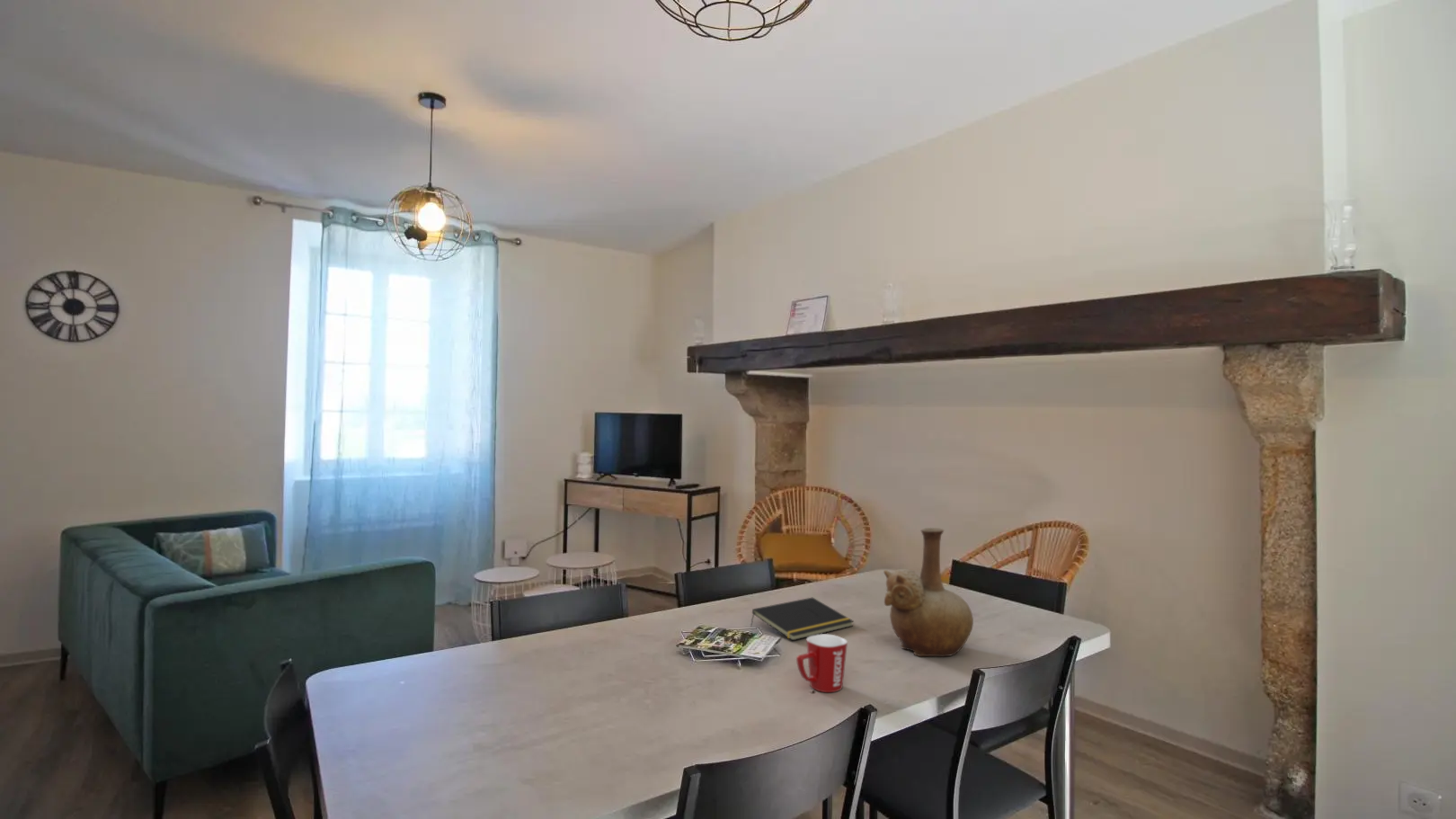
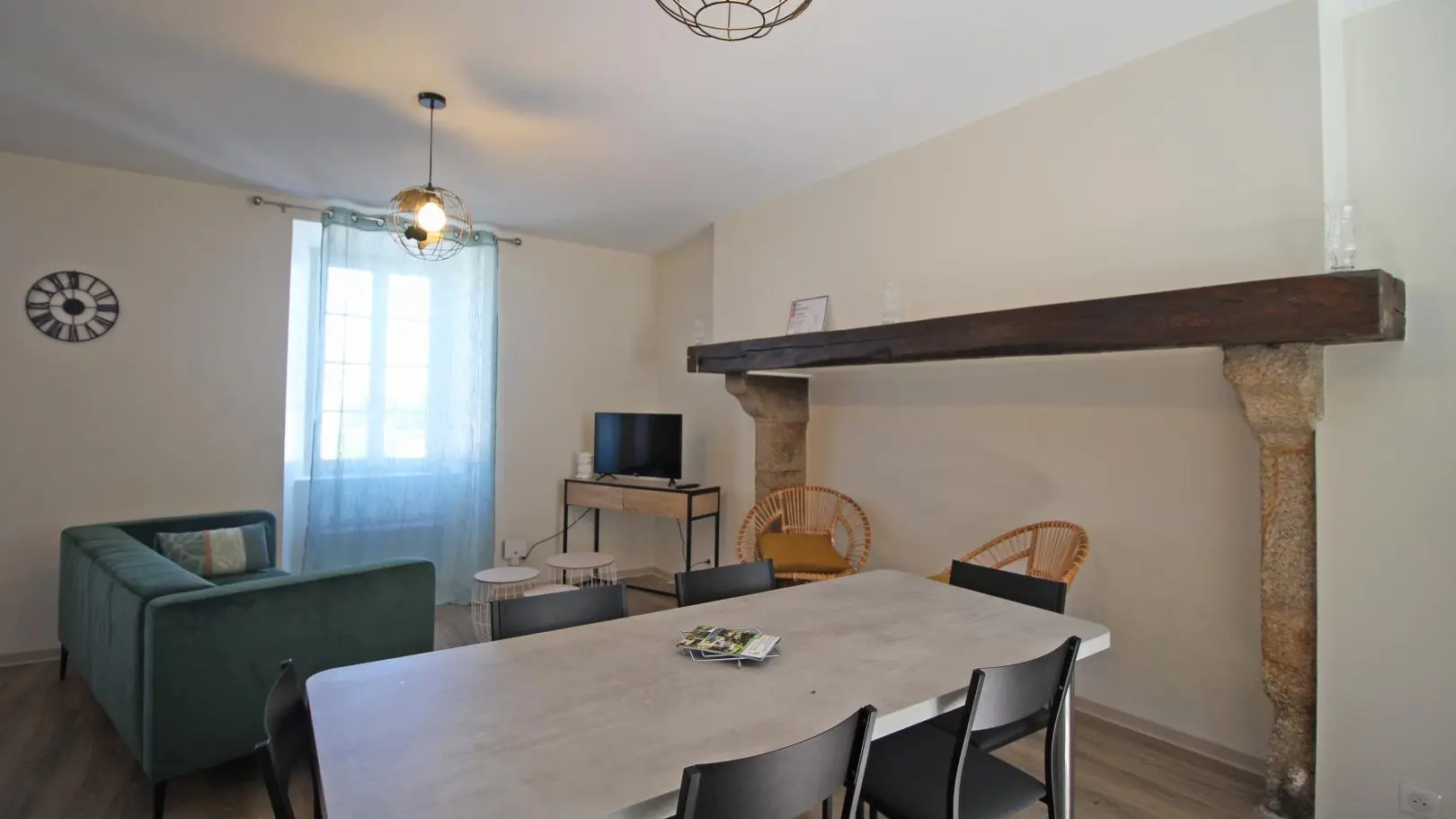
- vase (925, 589)
- notepad (803, 617)
- mug (819, 664)
